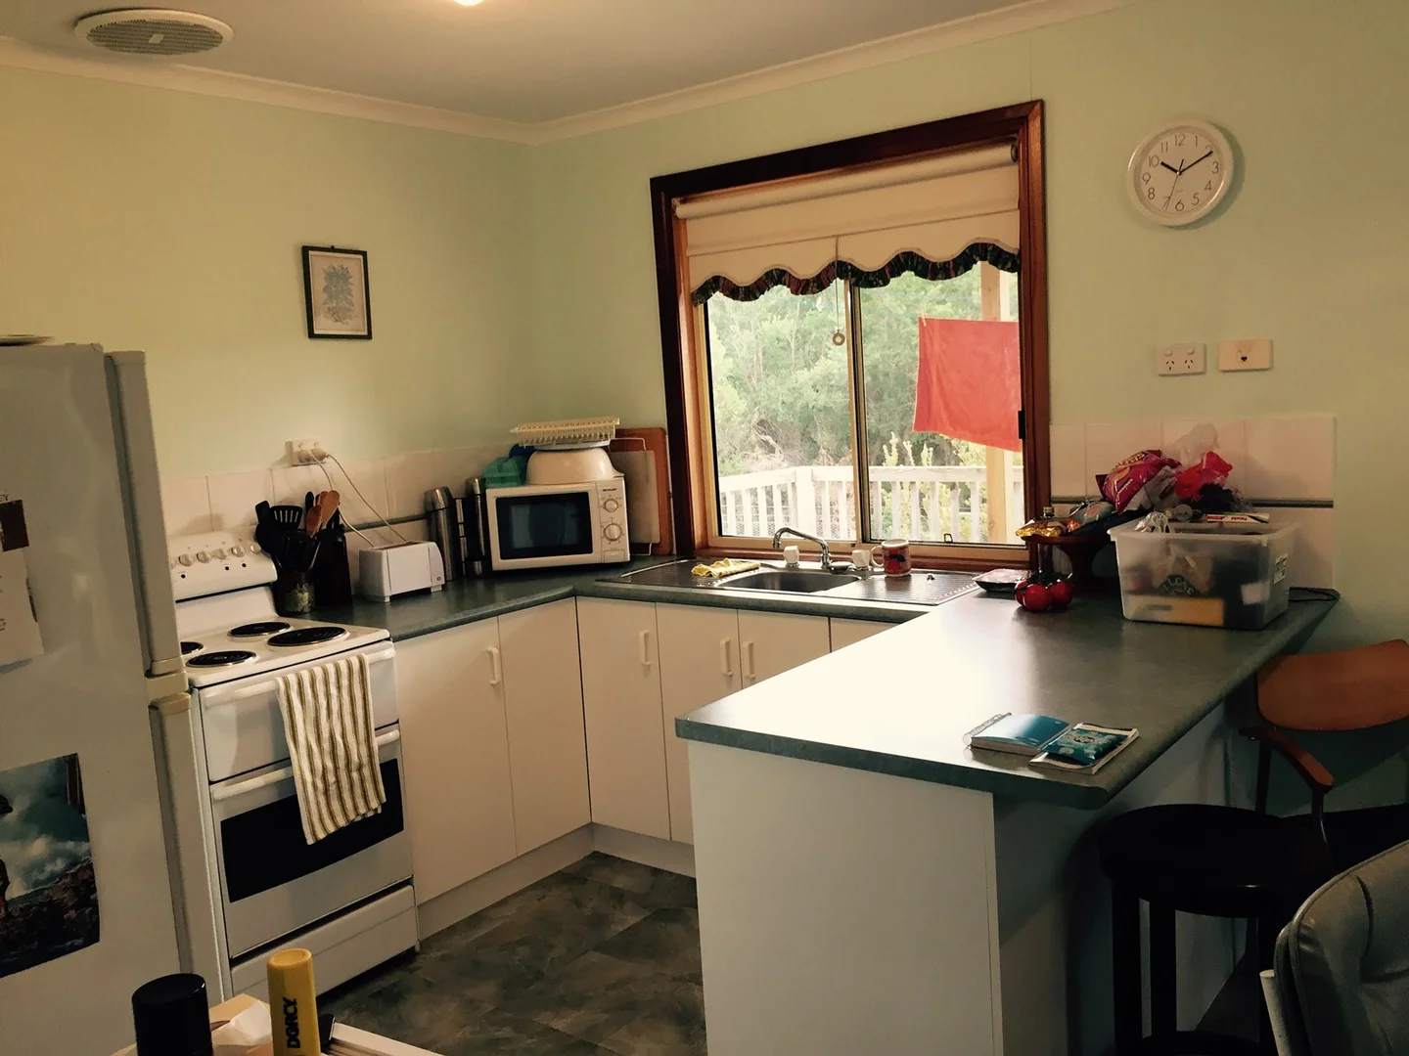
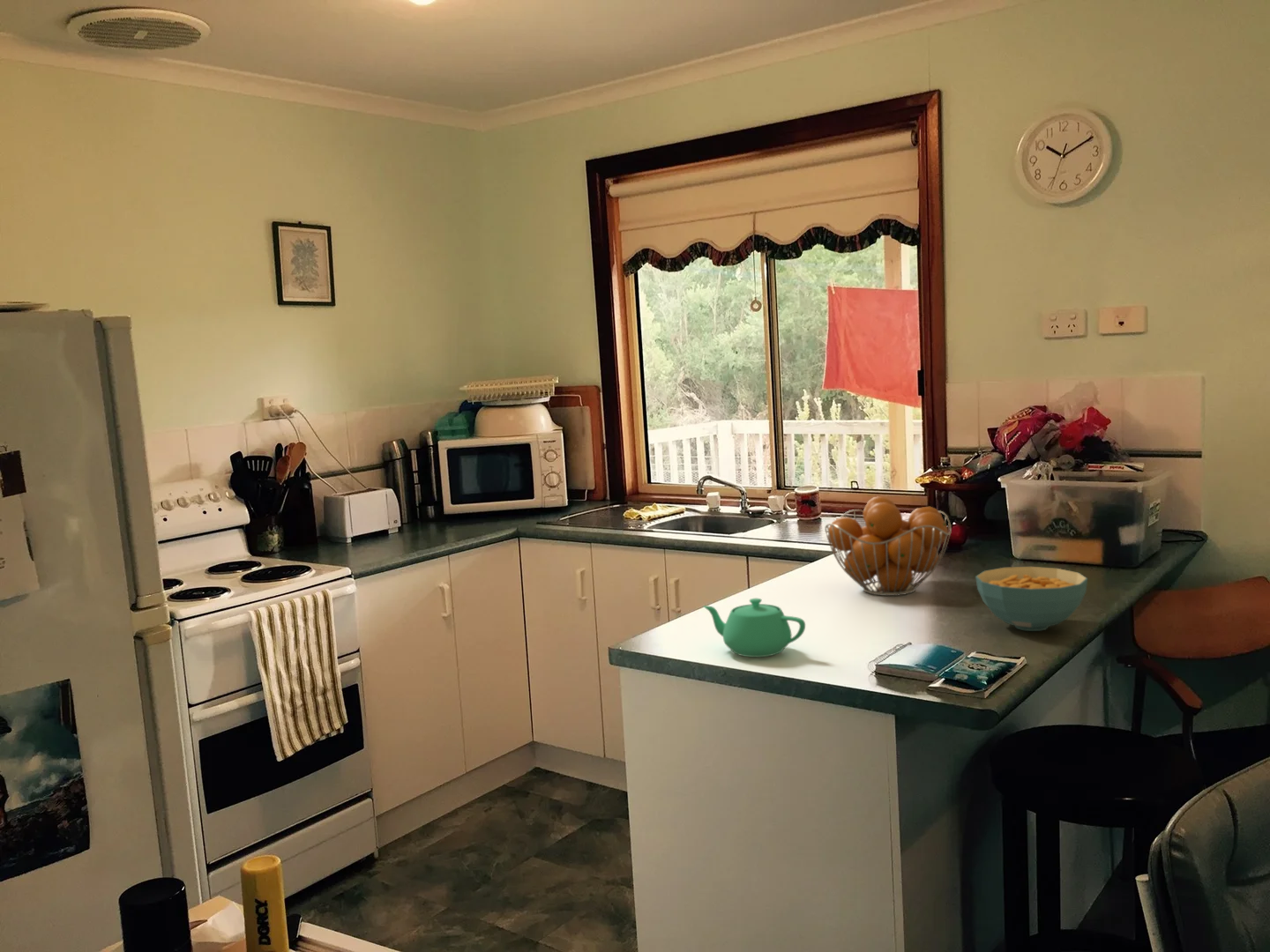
+ teapot (753, 624)
+ cereal bowl (1031, 602)
+ fruit basket (887, 545)
